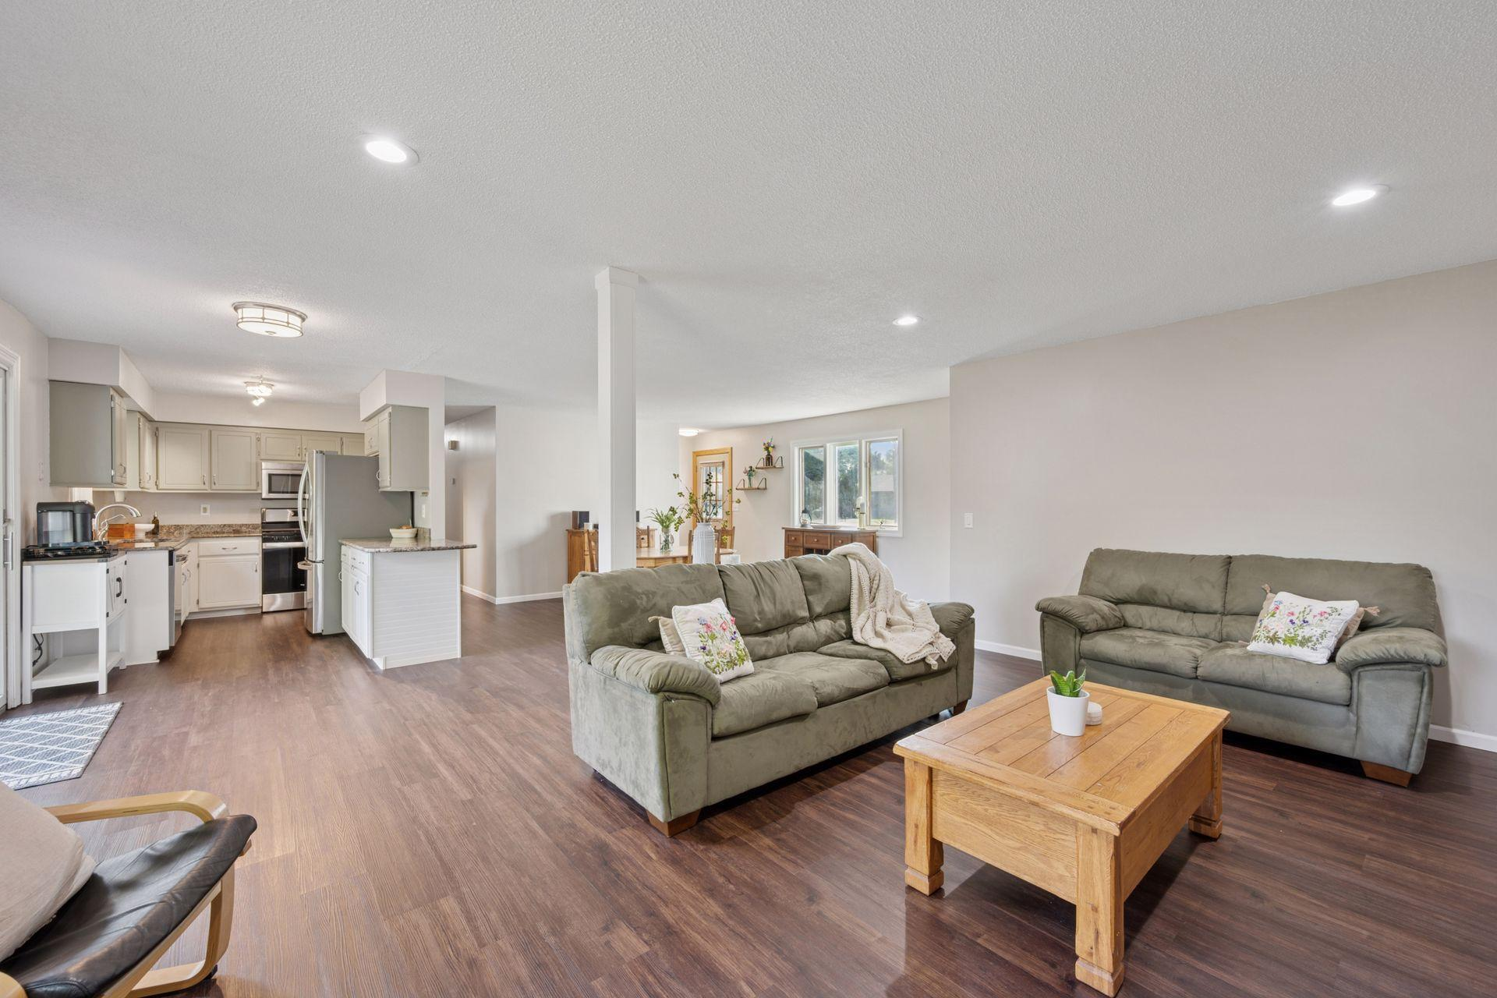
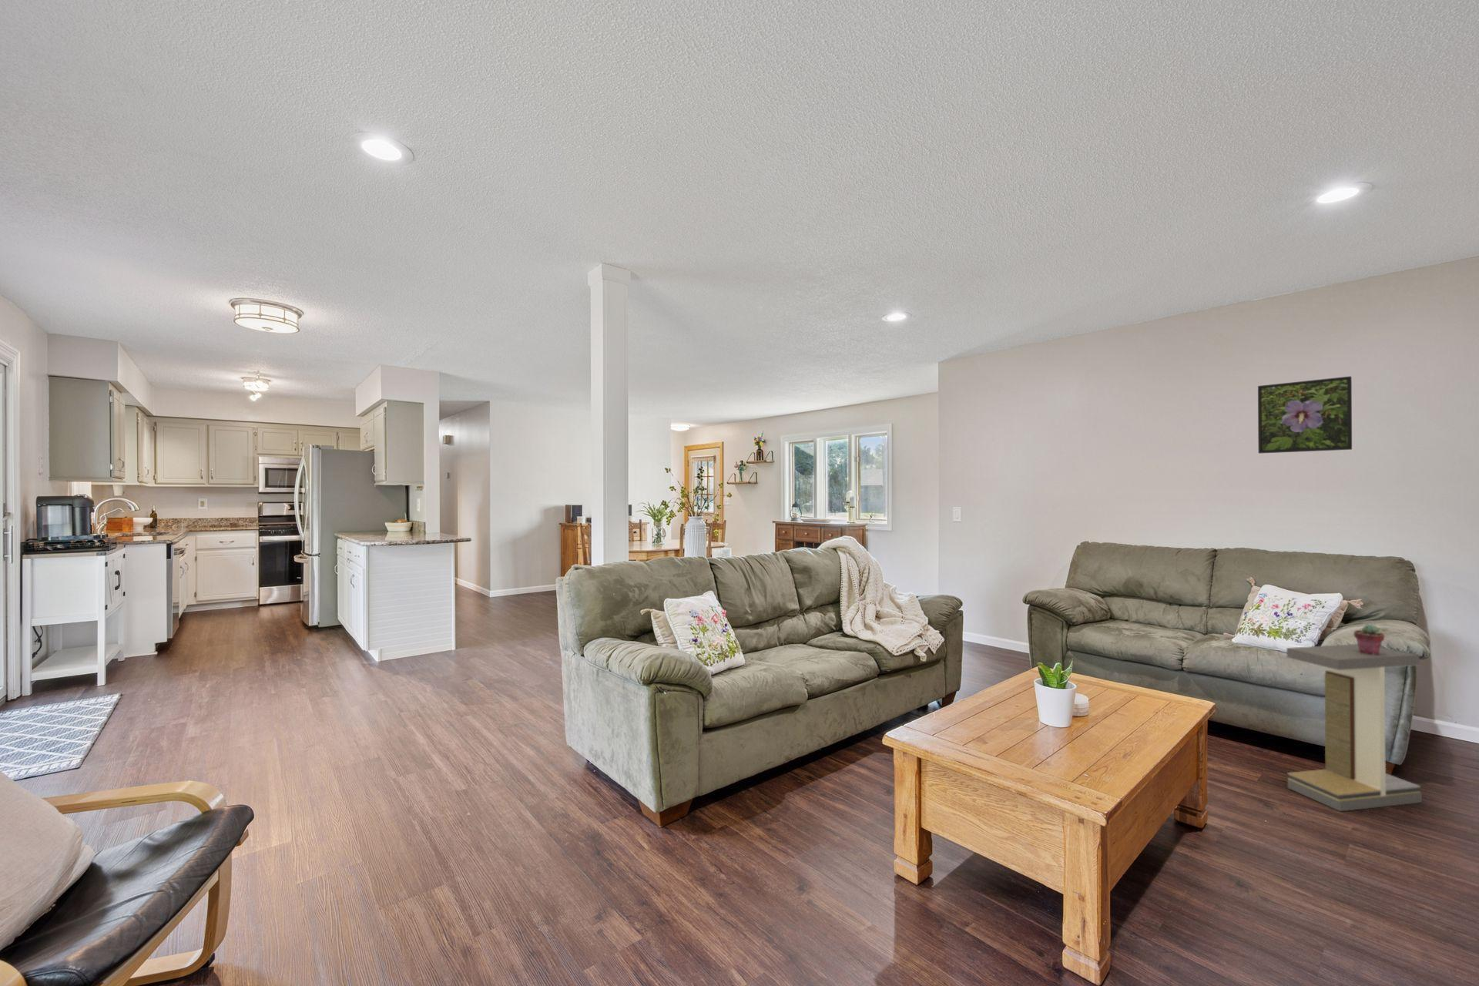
+ potted succulent (1369, 638)
+ side table (1351, 723)
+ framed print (1303, 416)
